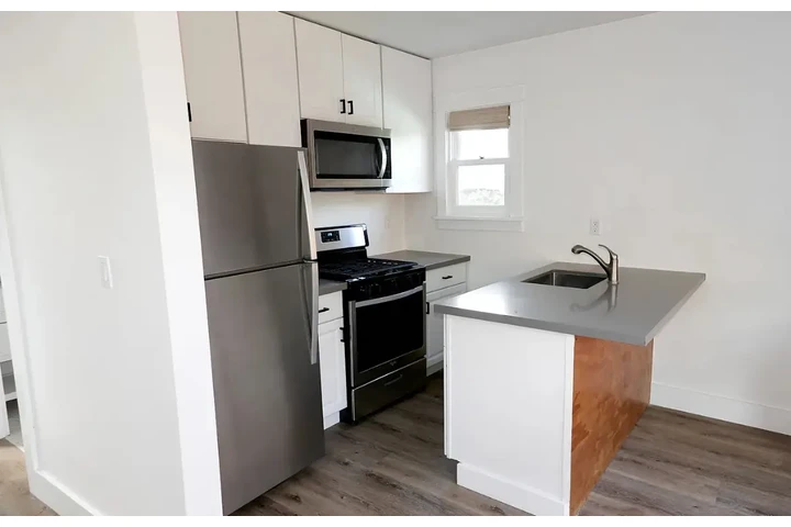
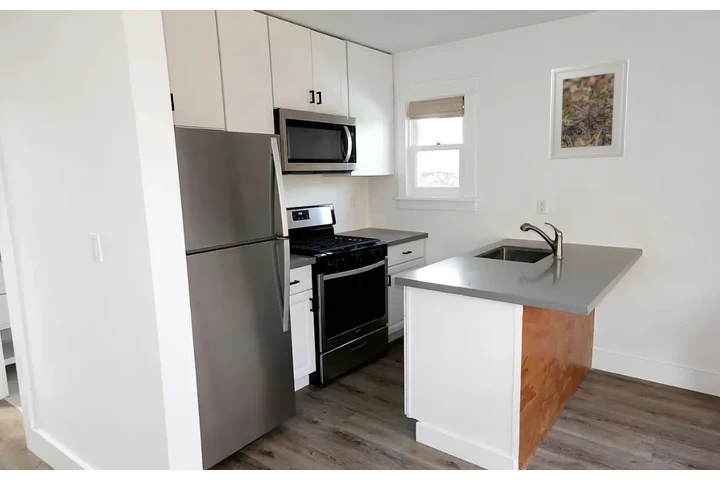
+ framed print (586, 111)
